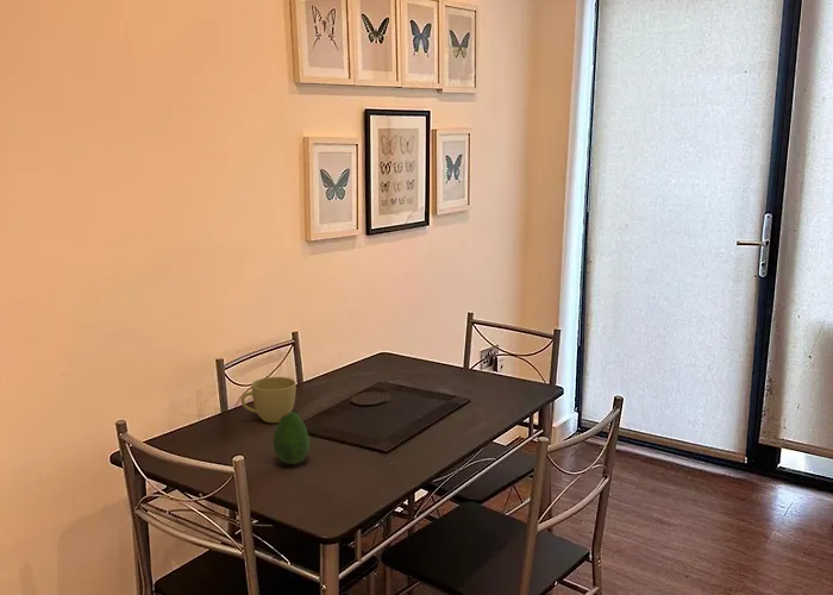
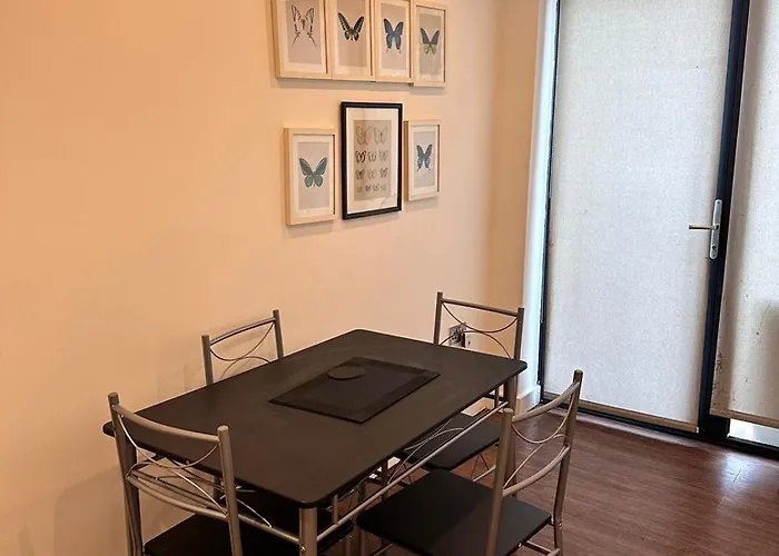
- fruit (290, 438)
- cup (268, 401)
